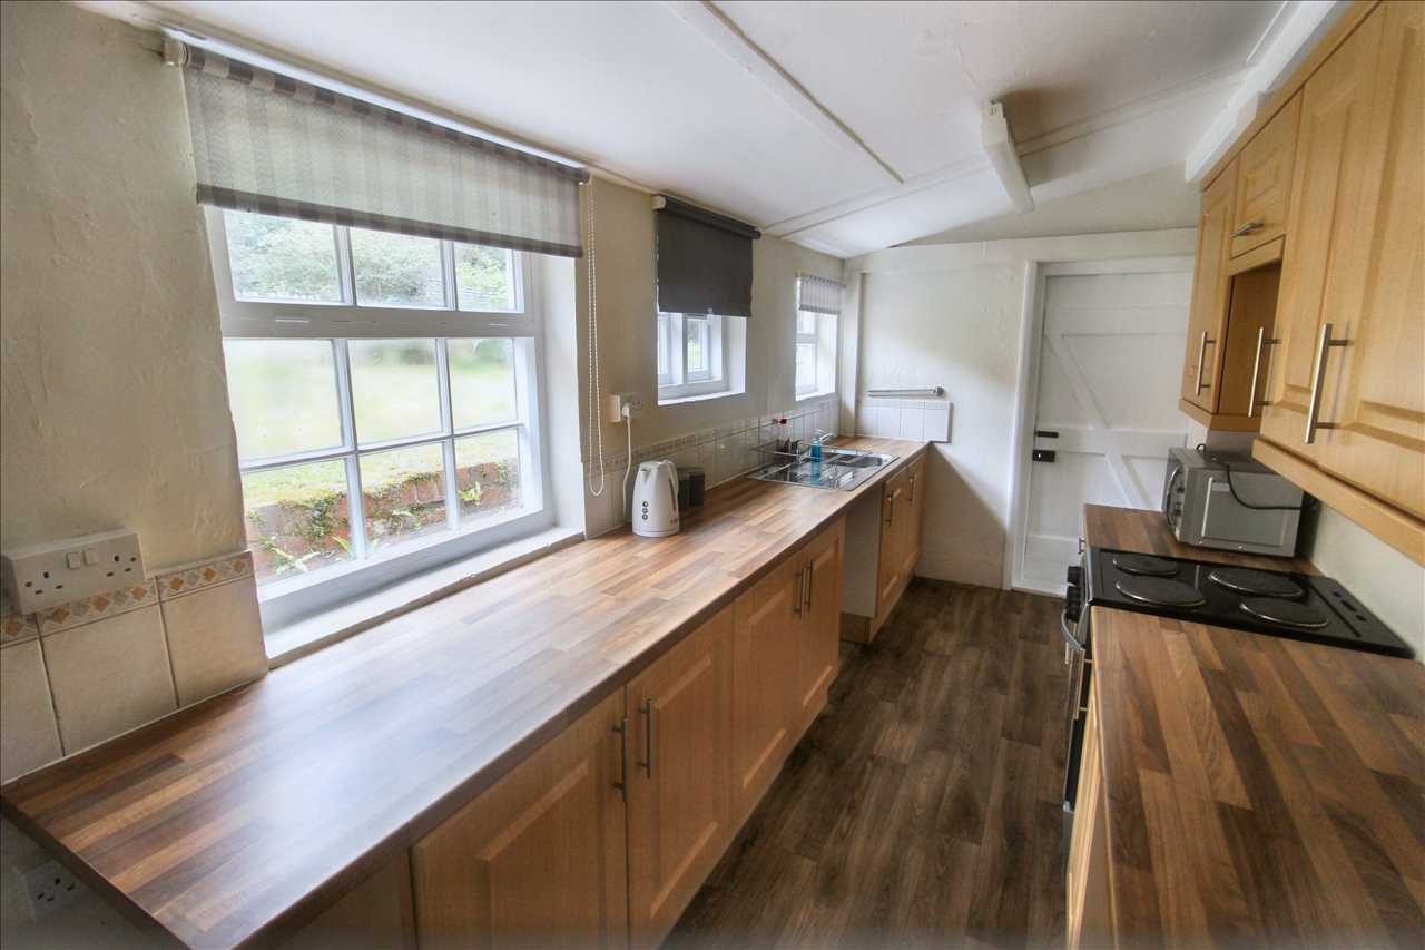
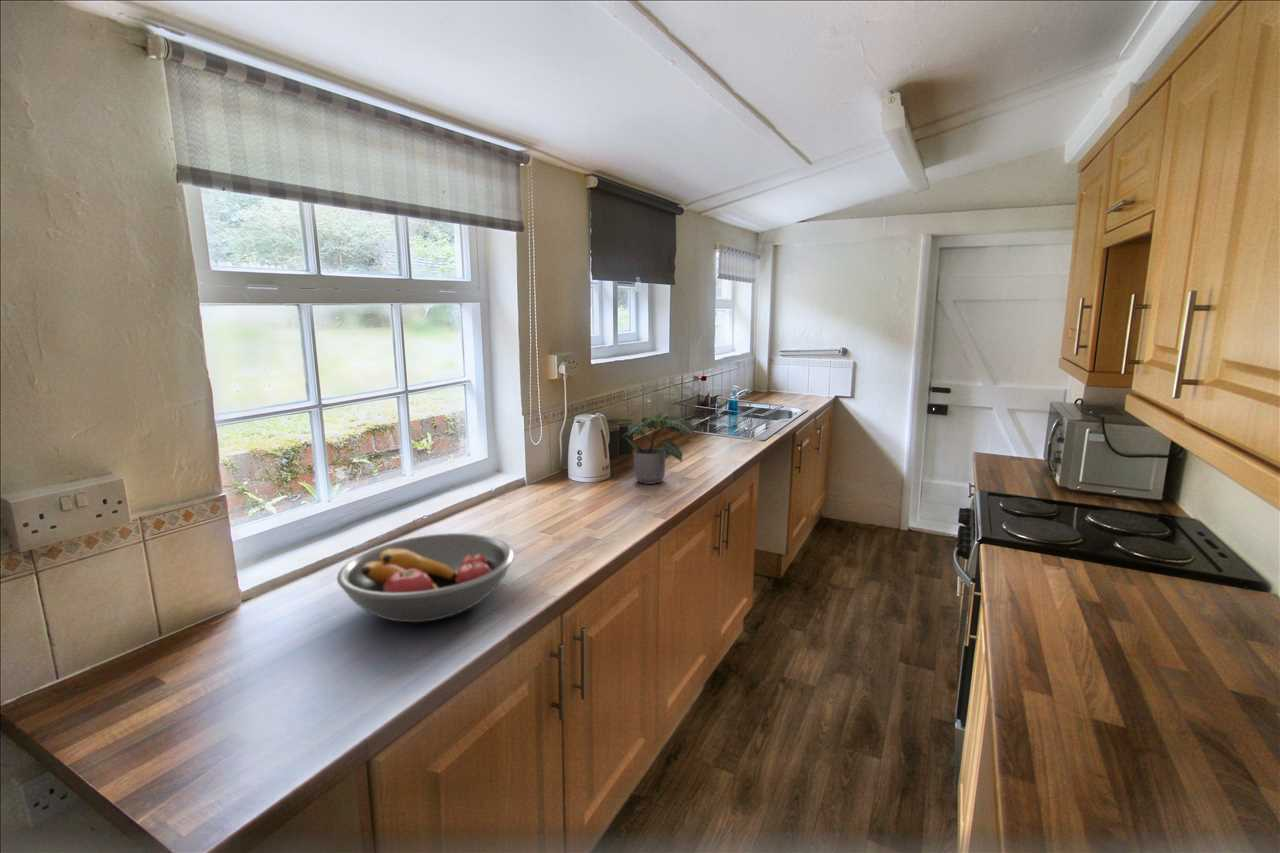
+ potted plant (657, 448)
+ fruit bowl (430, 576)
